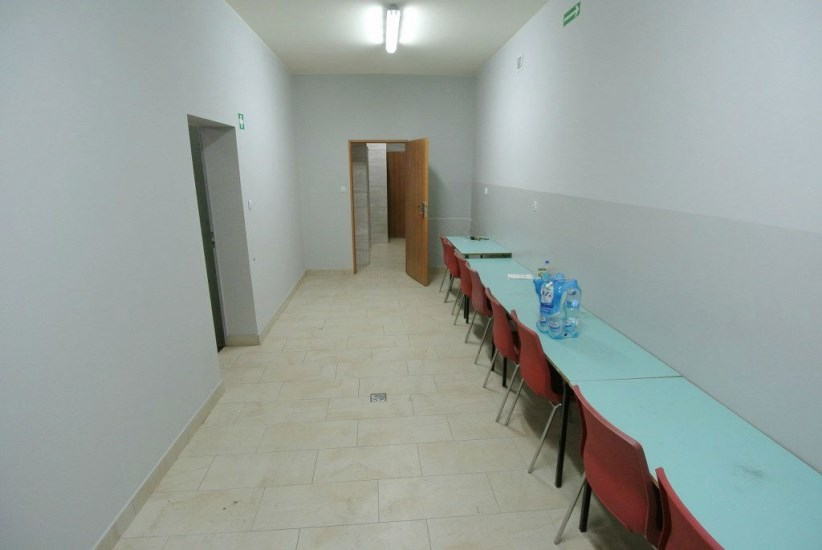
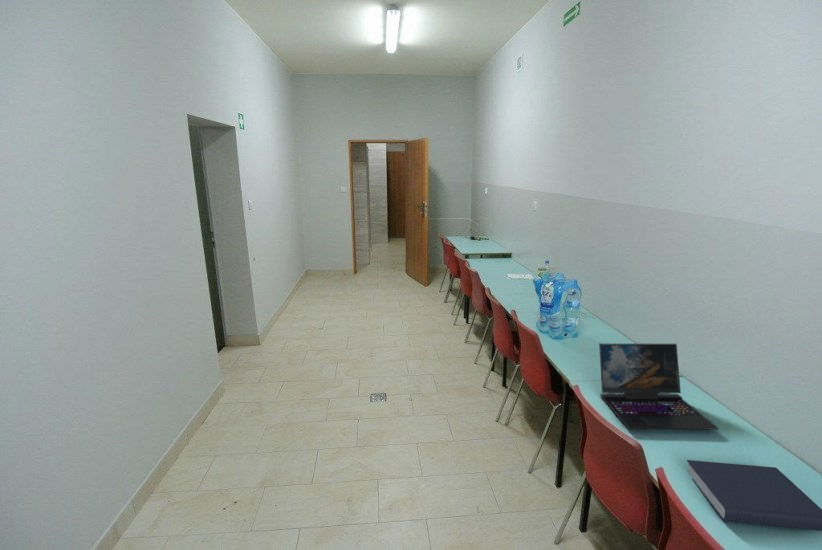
+ laptop (654, 384)
+ book (751, 493)
